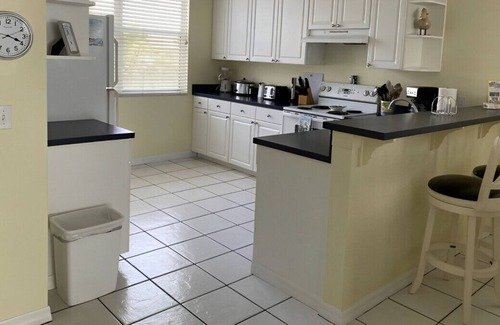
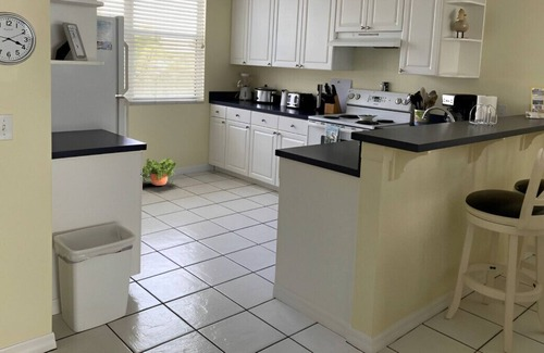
+ potted plant (158, 172)
